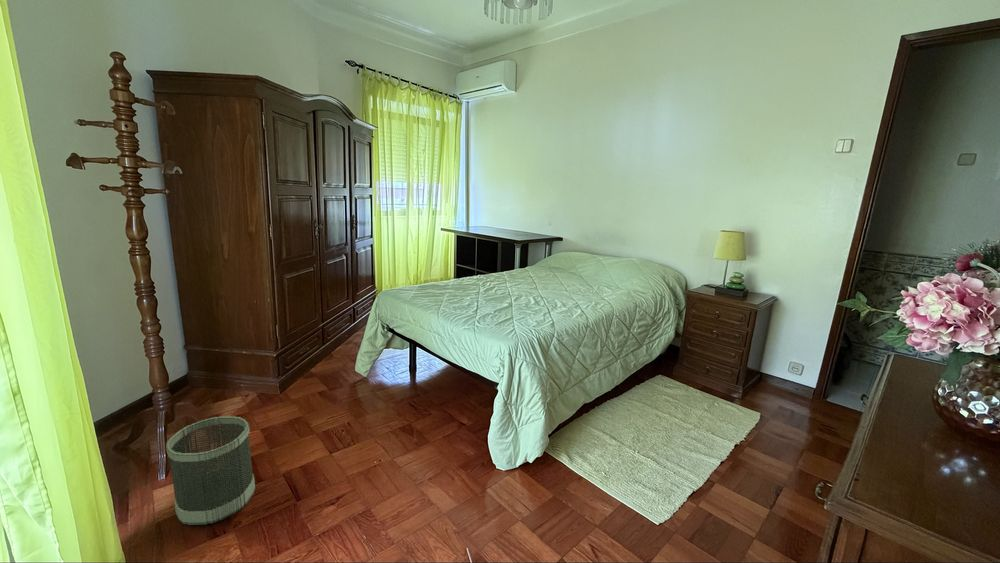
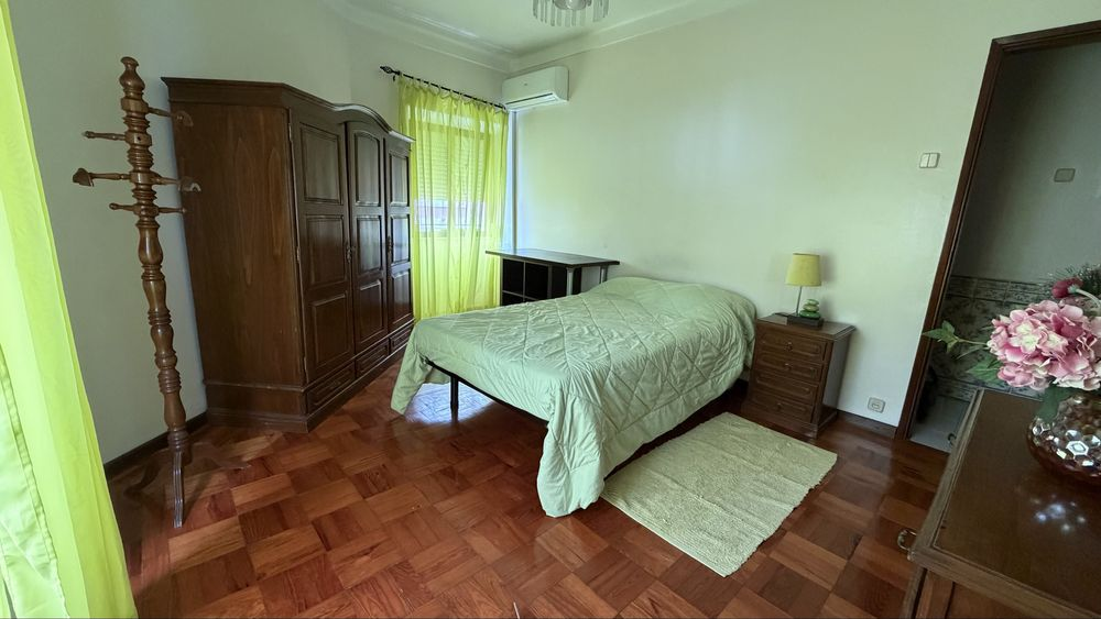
- wastebasket (213, 467)
